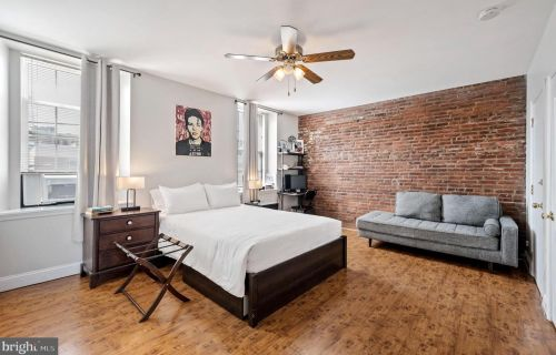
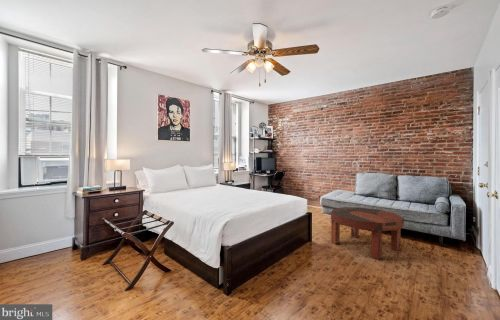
+ coffee table (366, 229)
